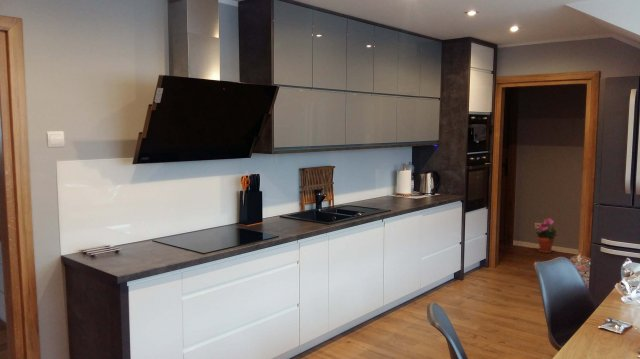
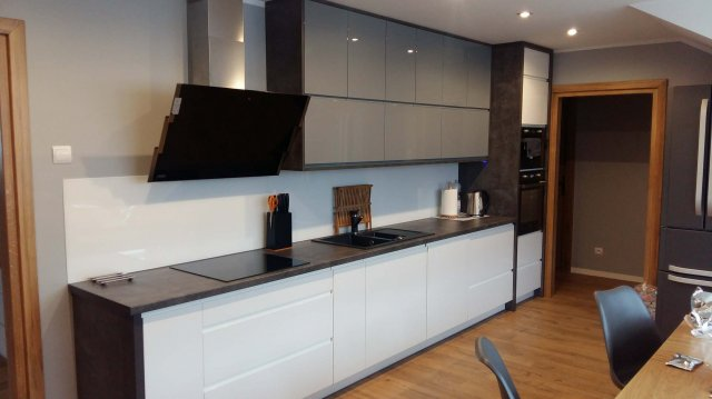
- potted plant (546, 234)
